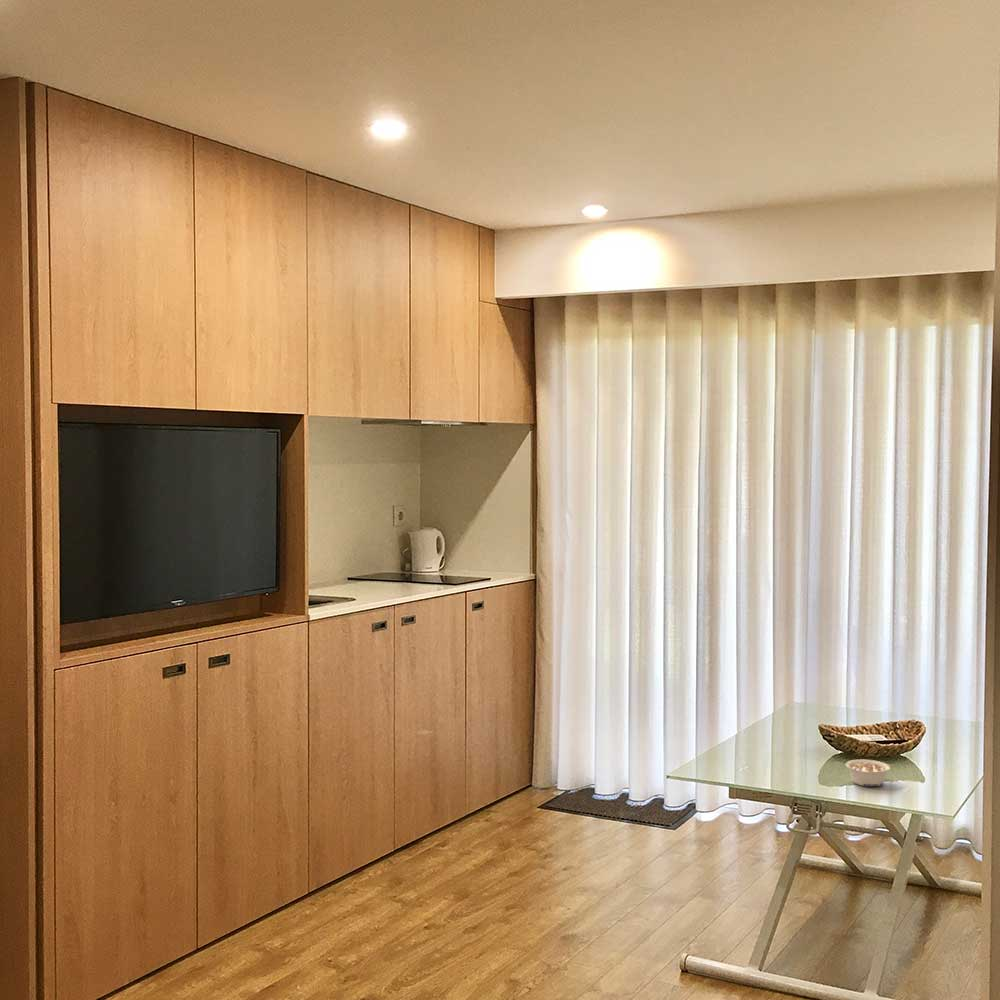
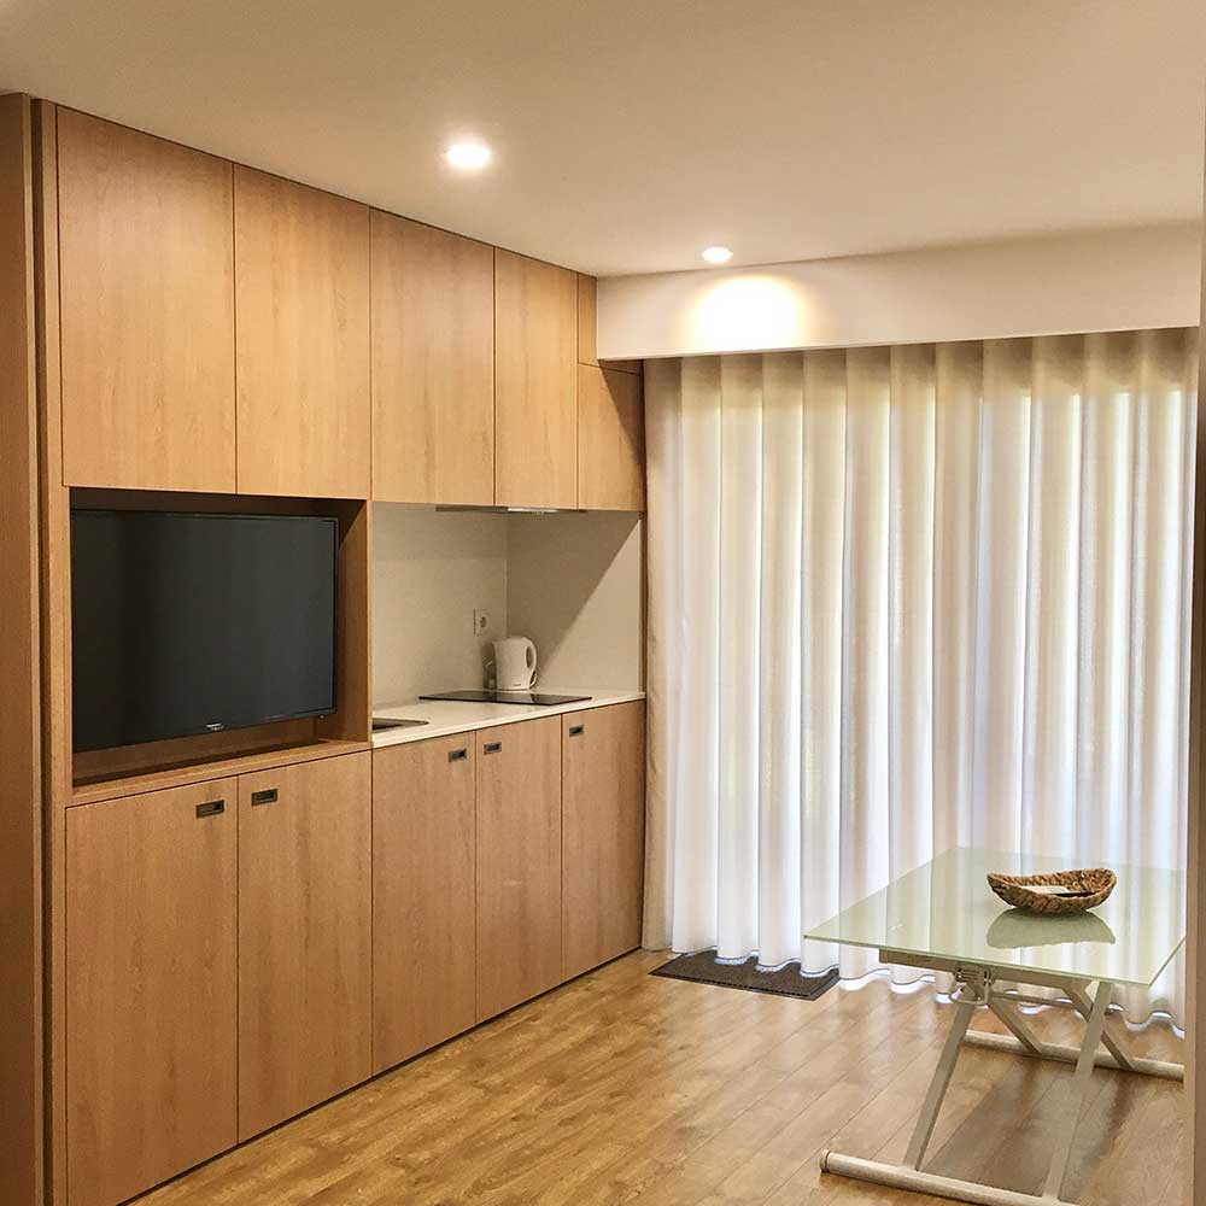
- legume (867, 772)
